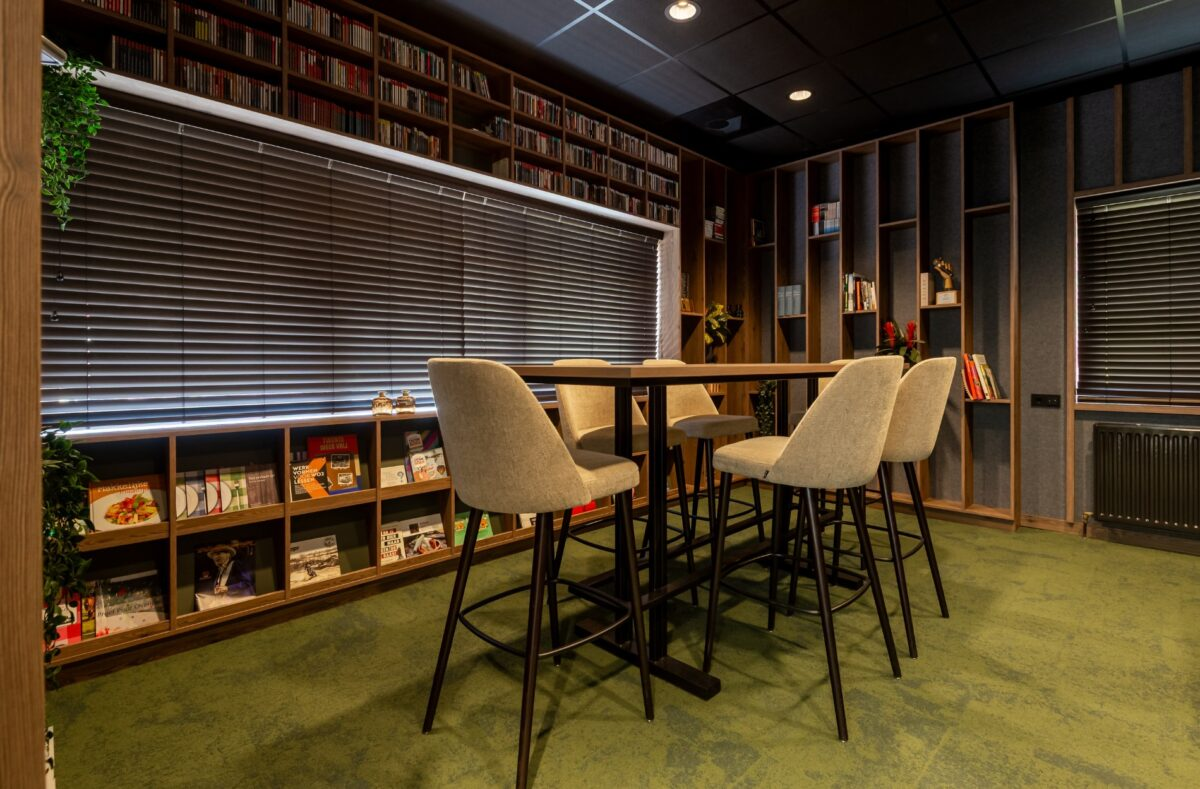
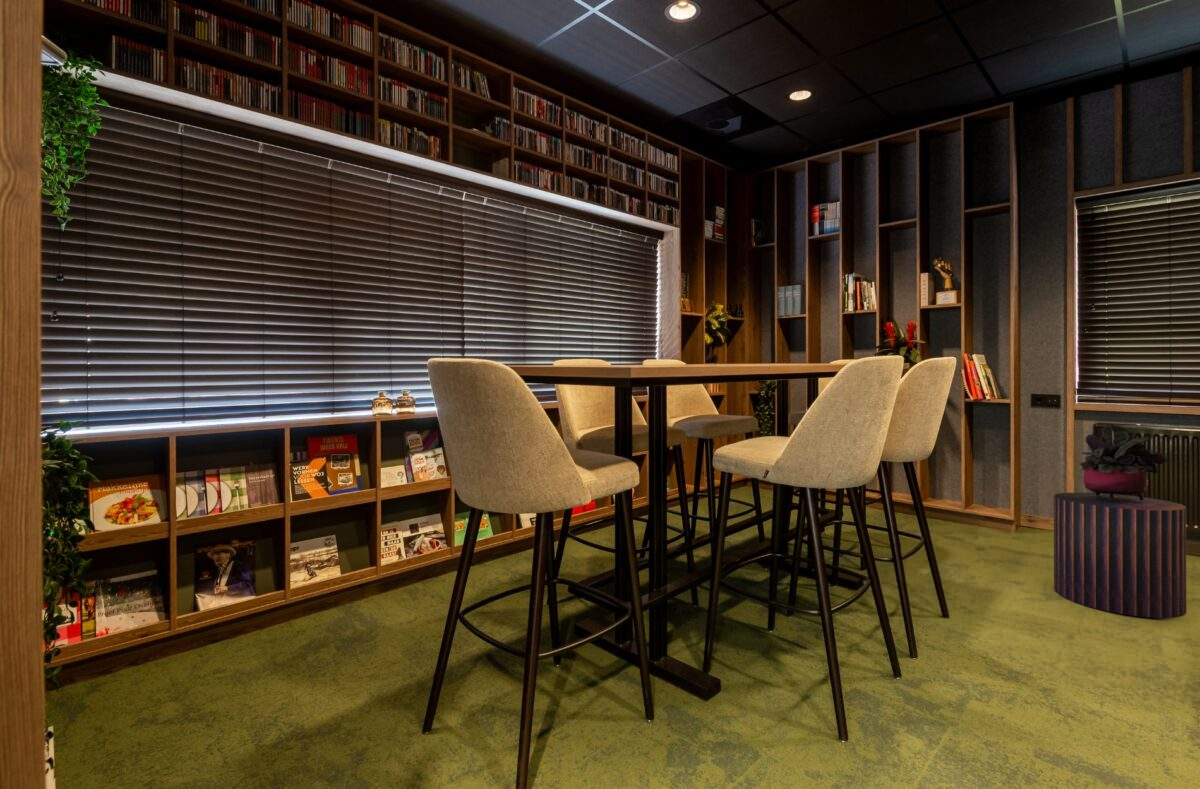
+ potted plant (1116, 460)
+ stool (1116, 549)
